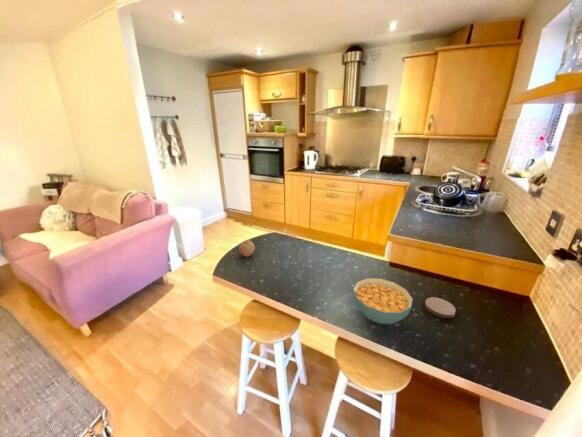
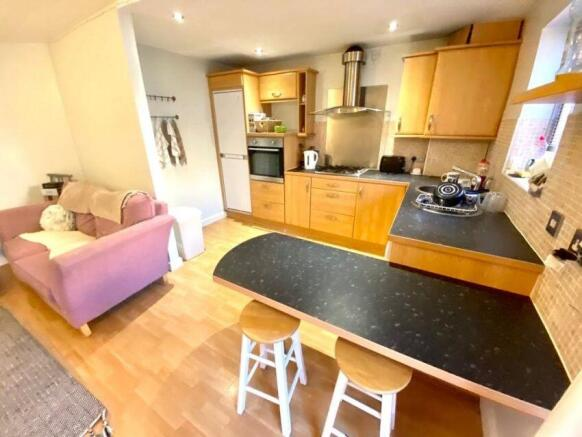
- coaster (439, 307)
- cereal bowl (380, 305)
- fruit (247, 248)
